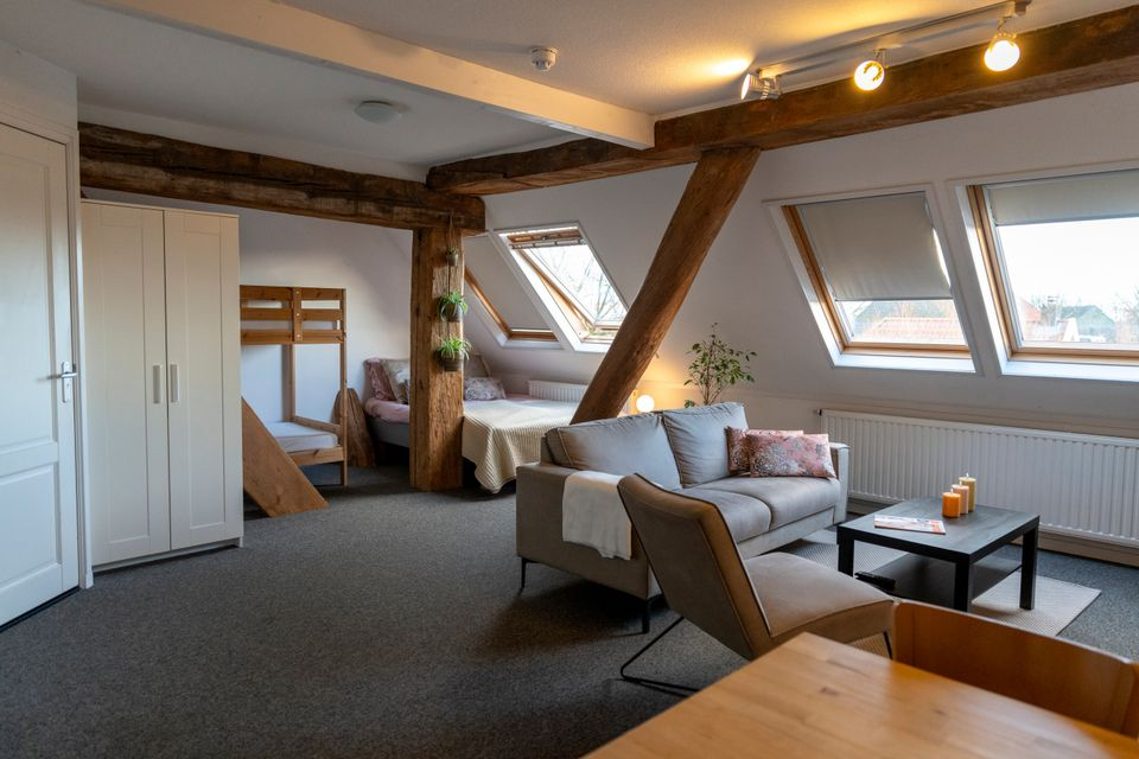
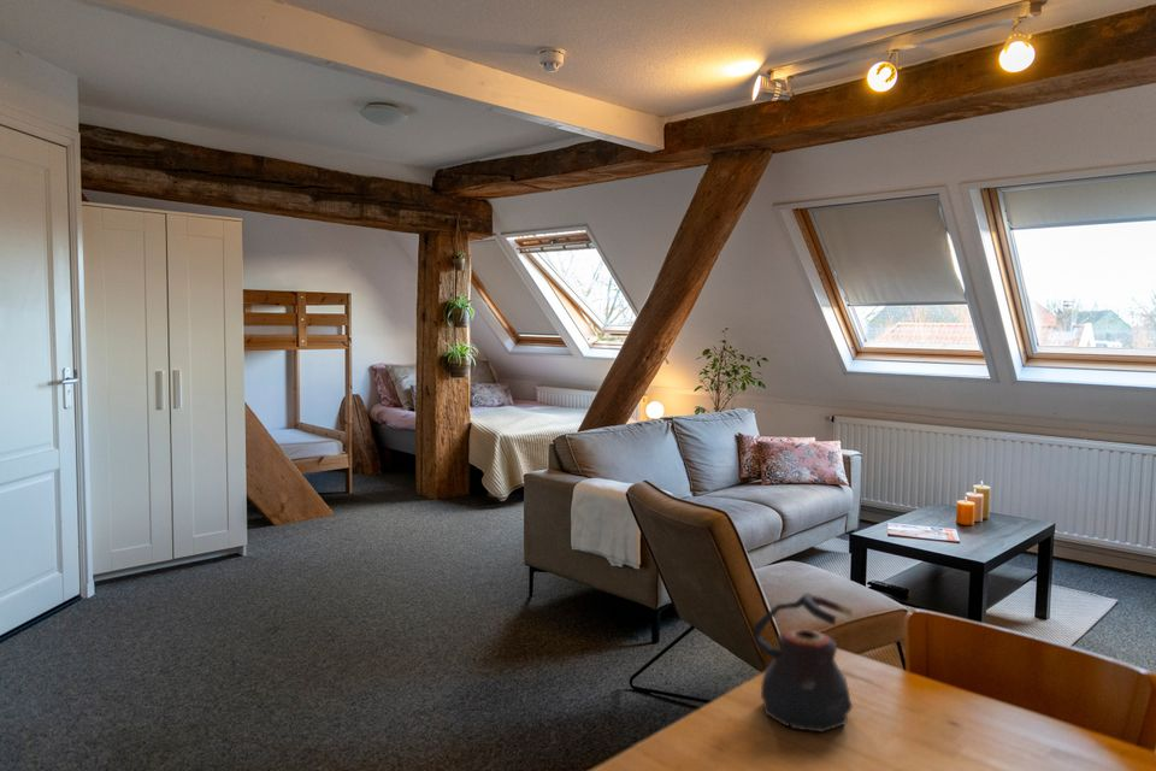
+ teapot (803, 653)
